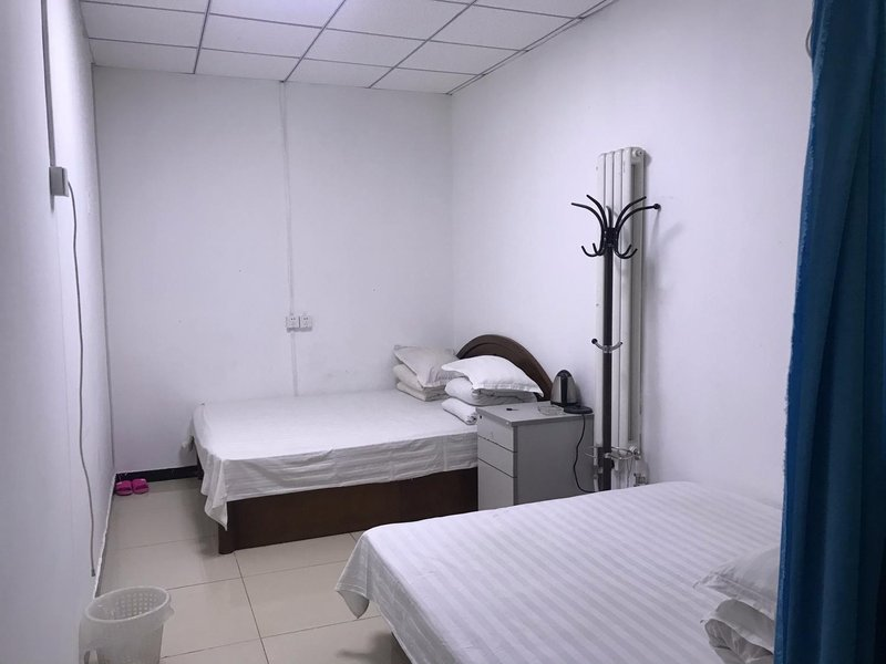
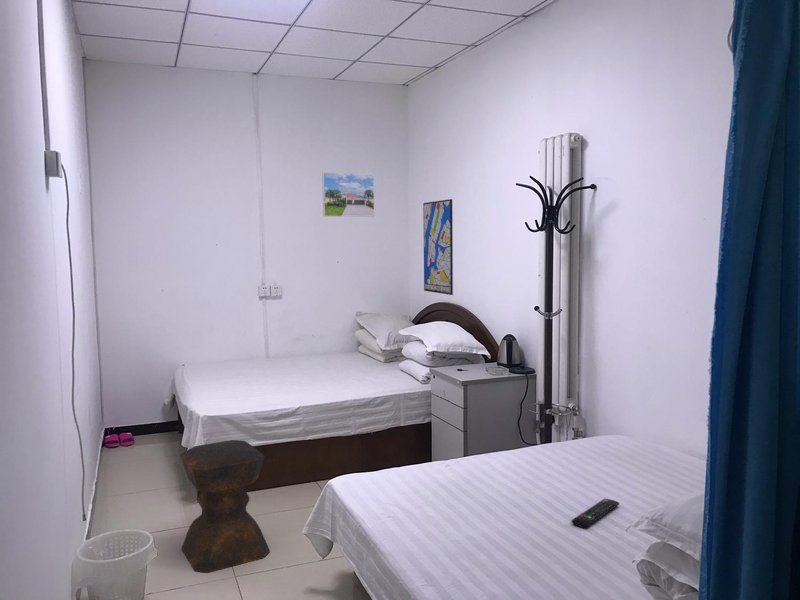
+ wall art (437, 247)
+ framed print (348, 194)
+ remote control (596, 512)
+ stool (223, 500)
